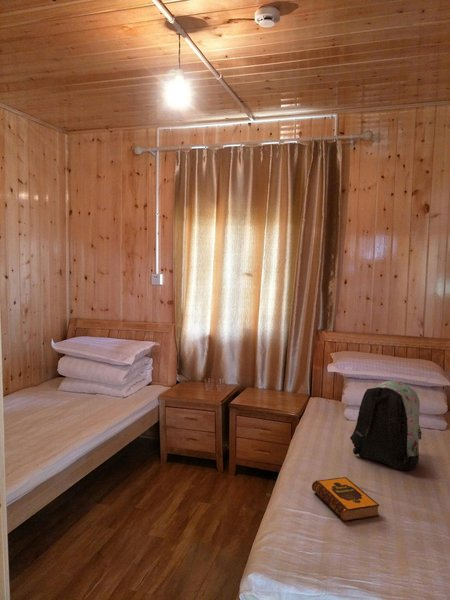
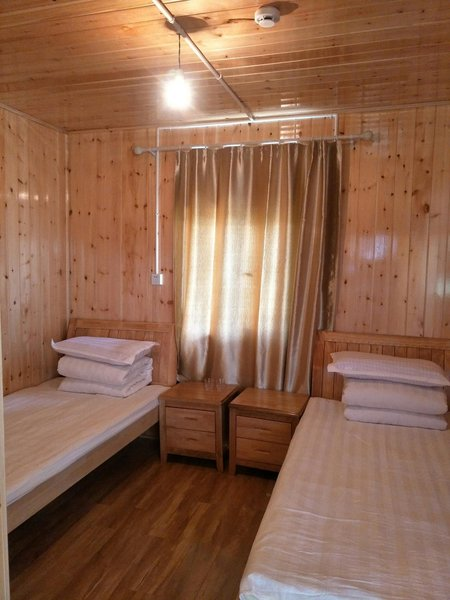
- backpack (389, 421)
- hardback book (343, 497)
